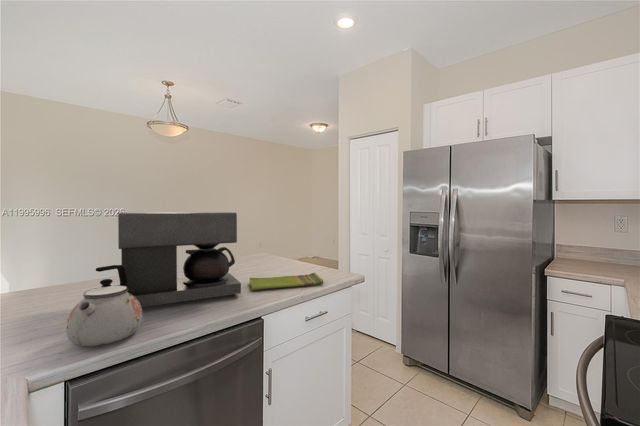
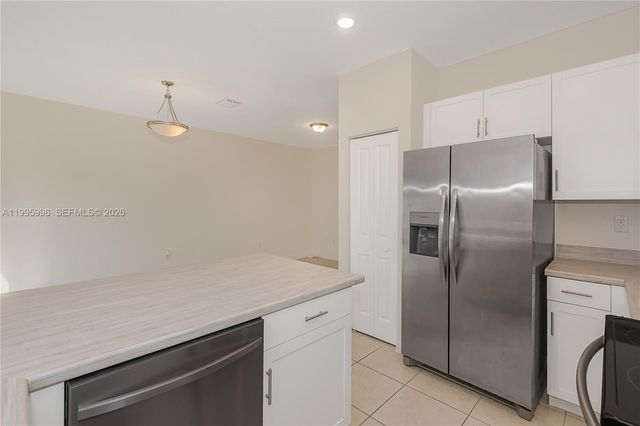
- dish towel (286, 280)
- coffee maker (185, 252)
- kettle (106, 301)
